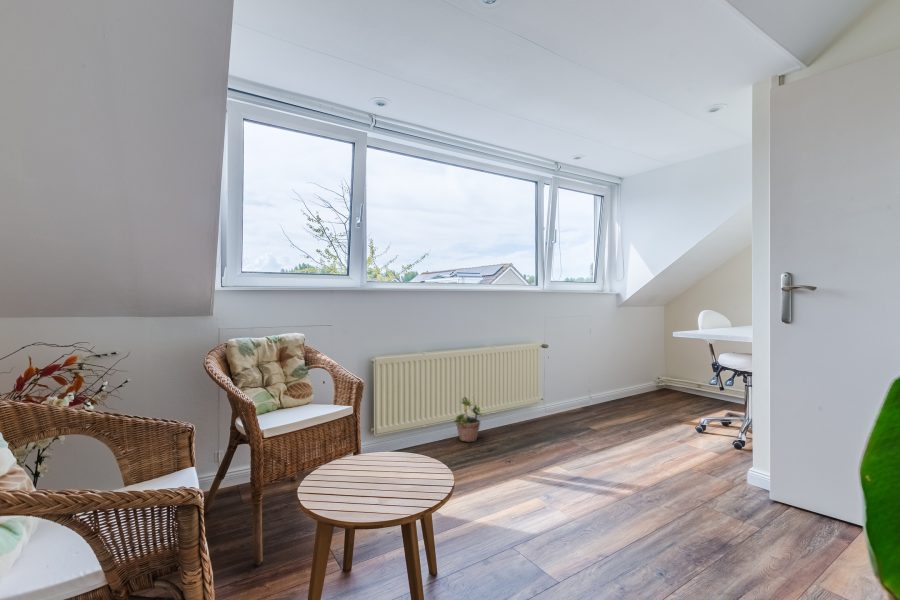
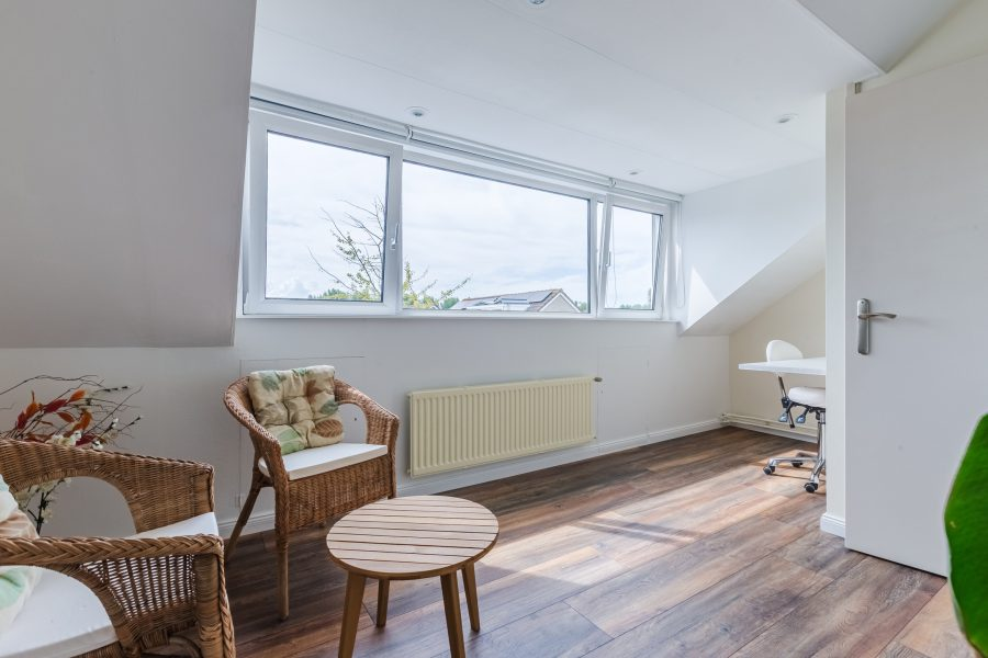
- potted plant (467, 415)
